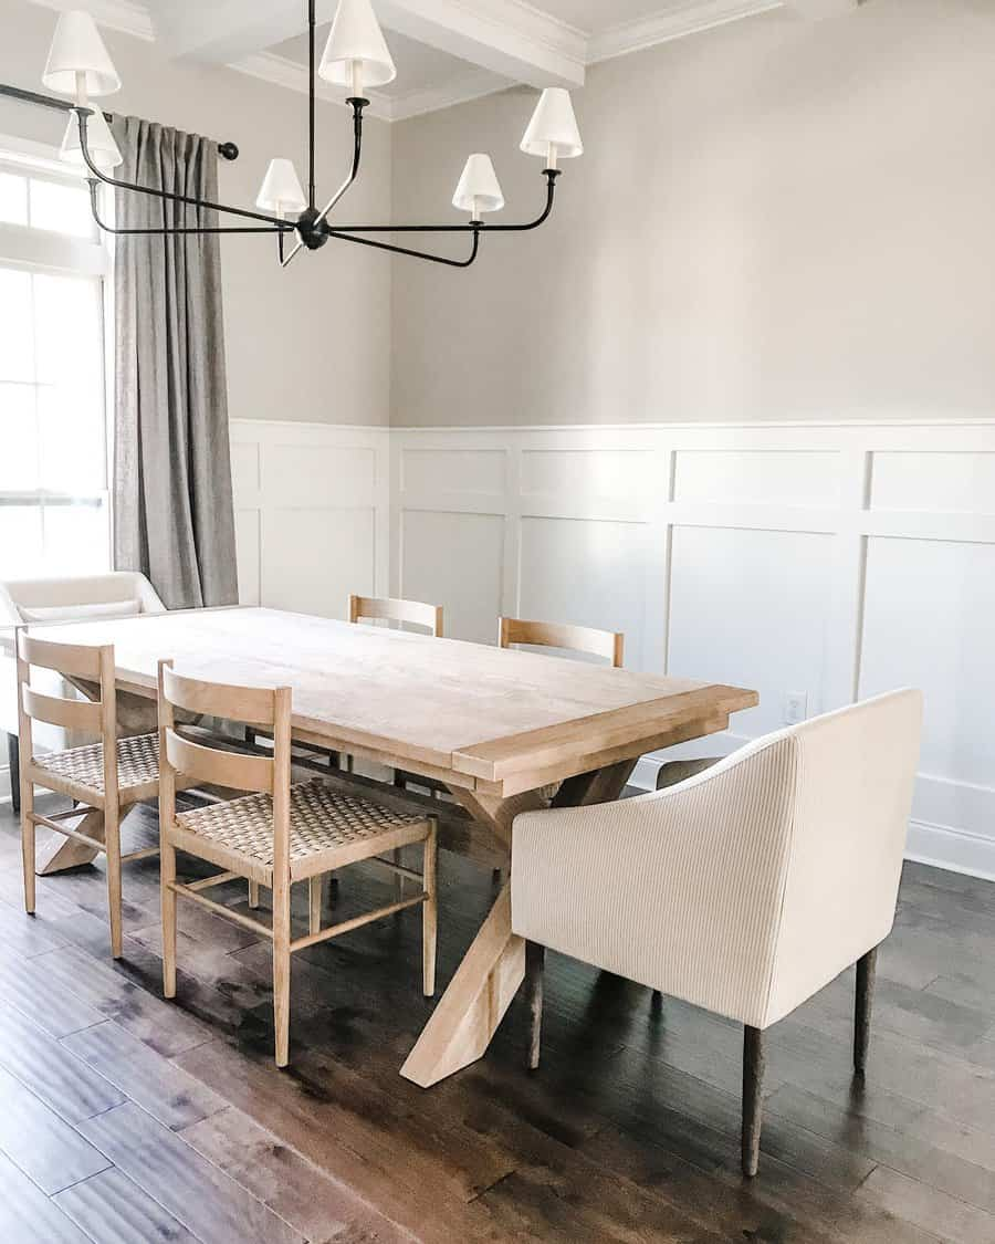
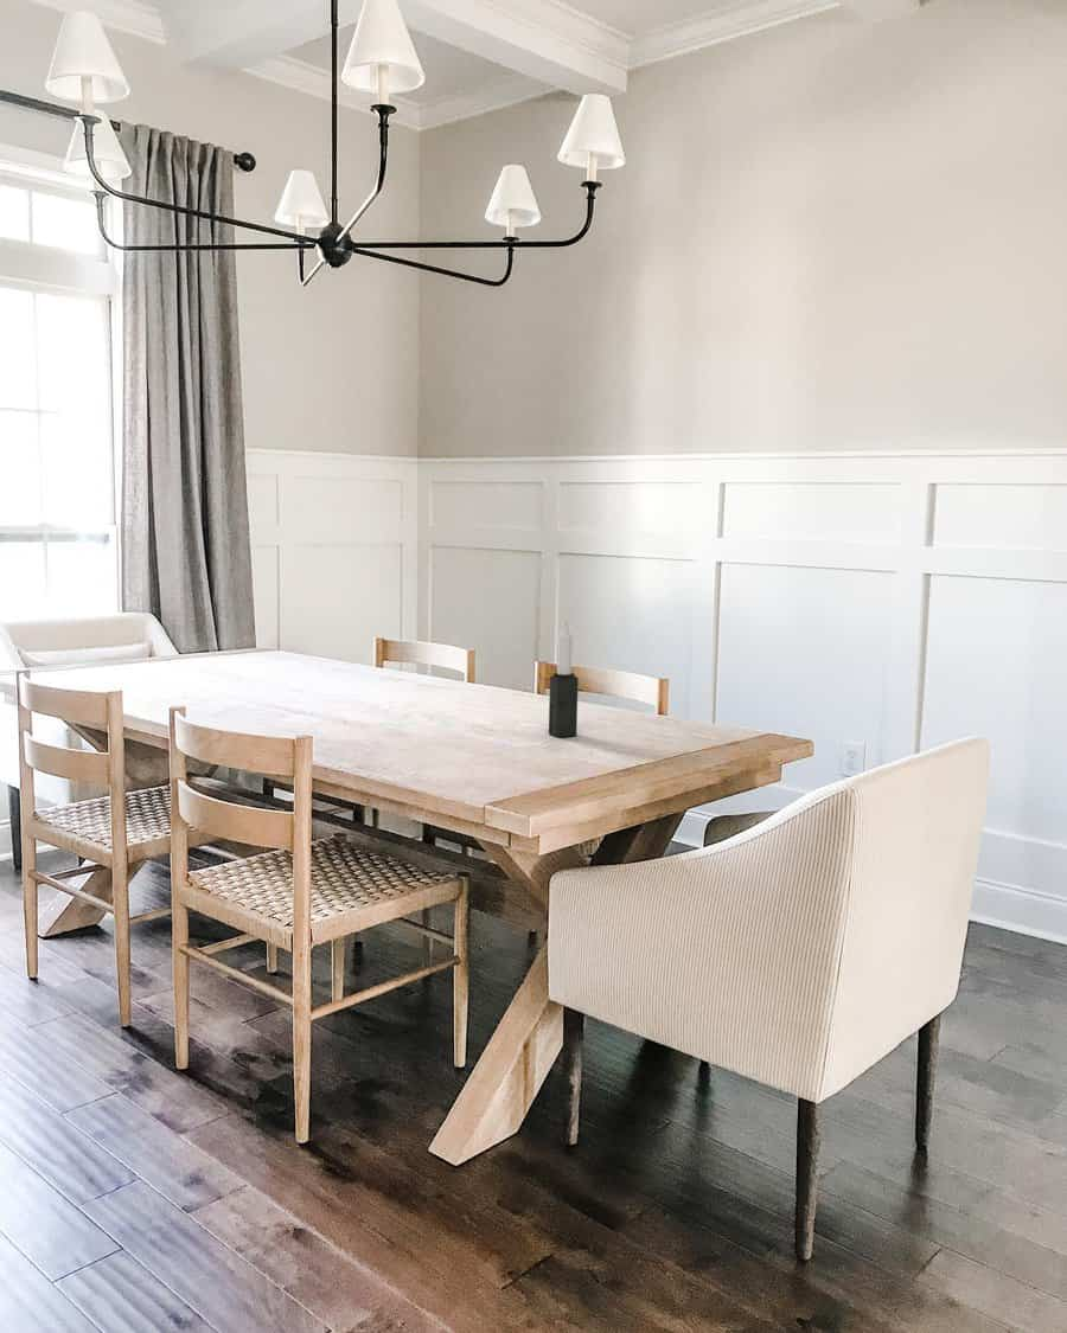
+ candle (563, 678)
